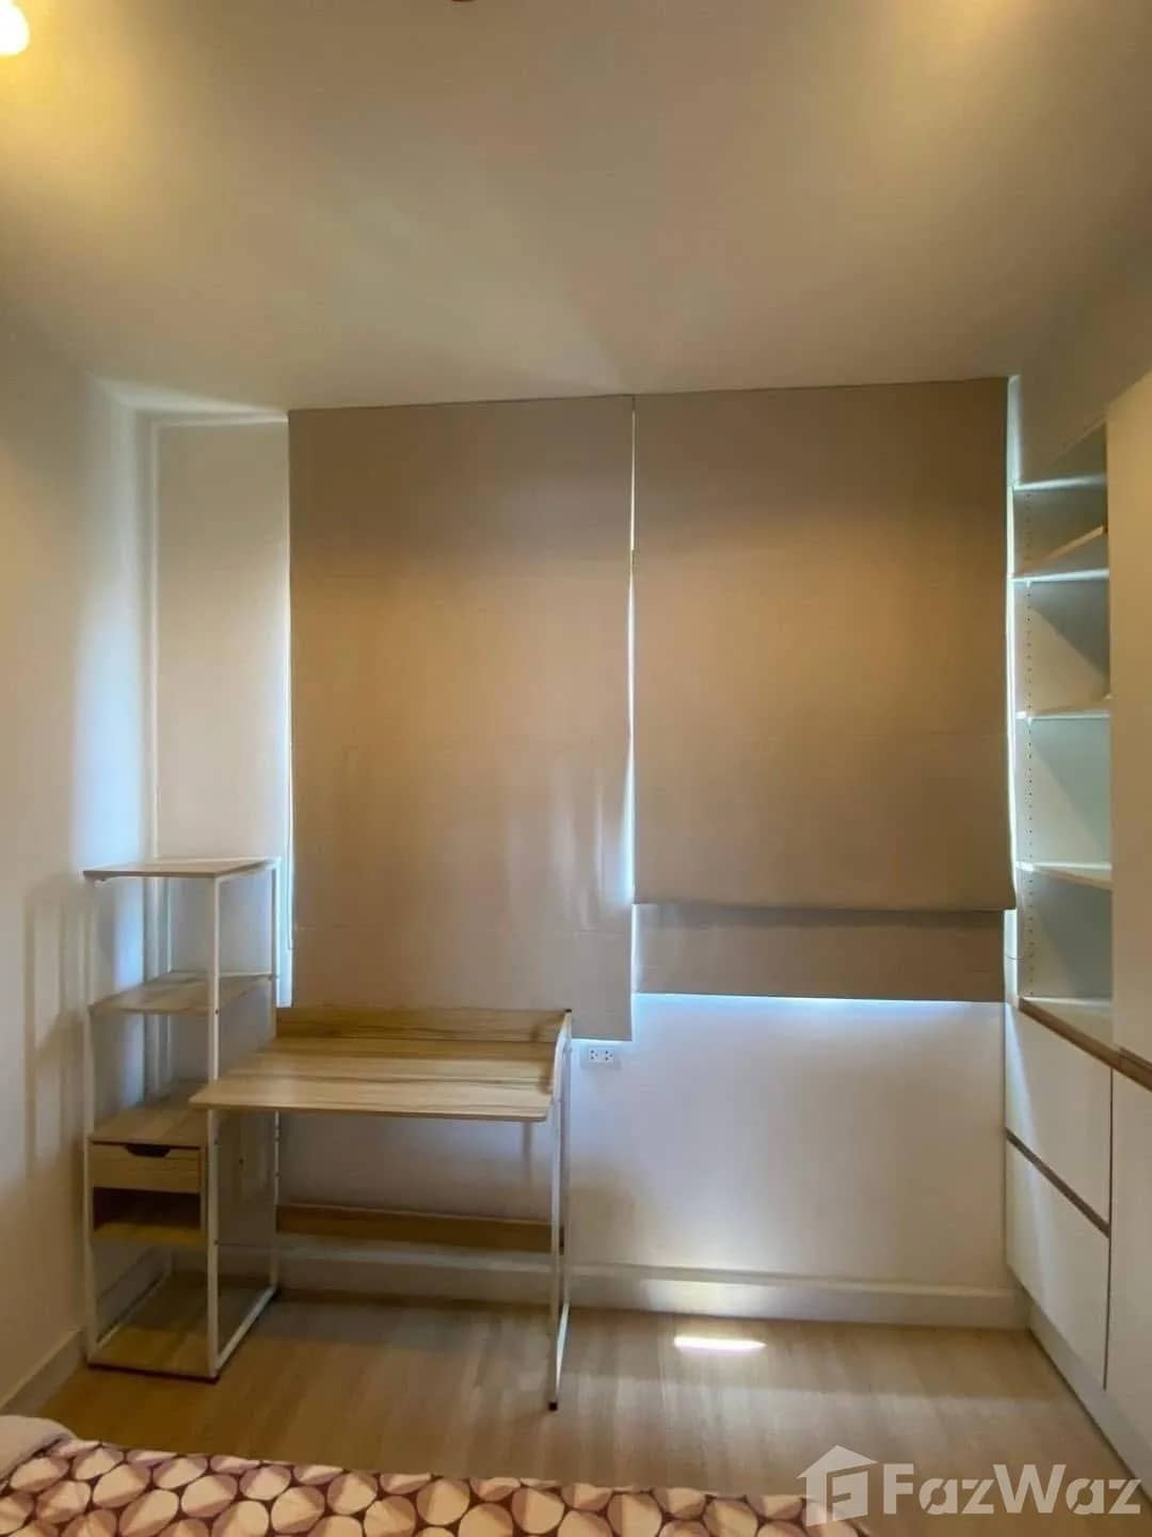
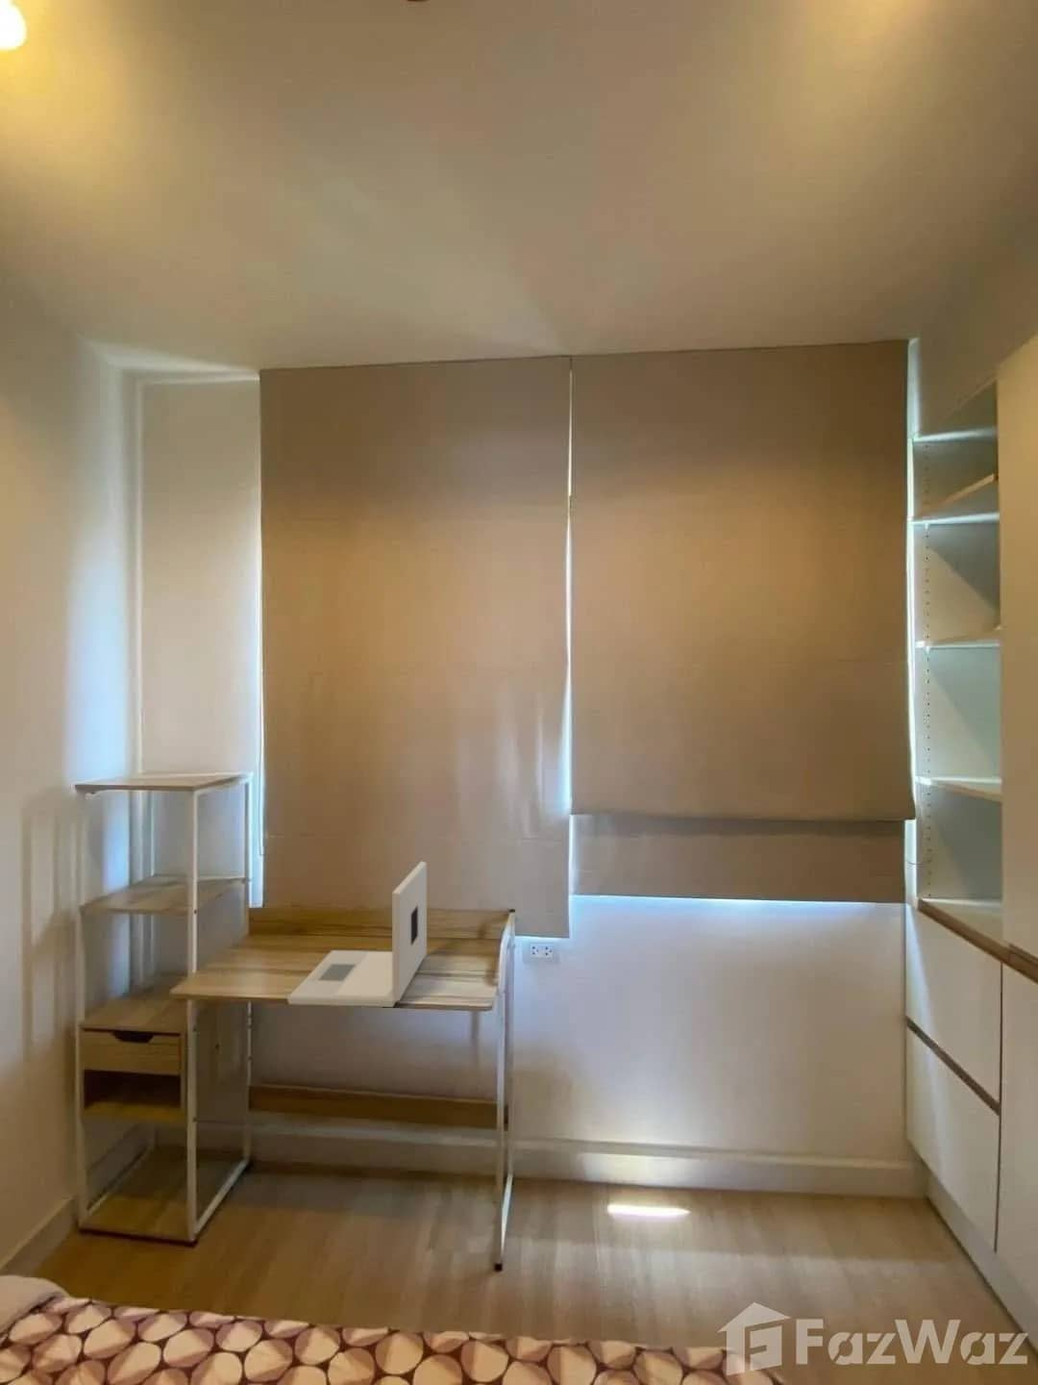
+ laptop (360, 950)
